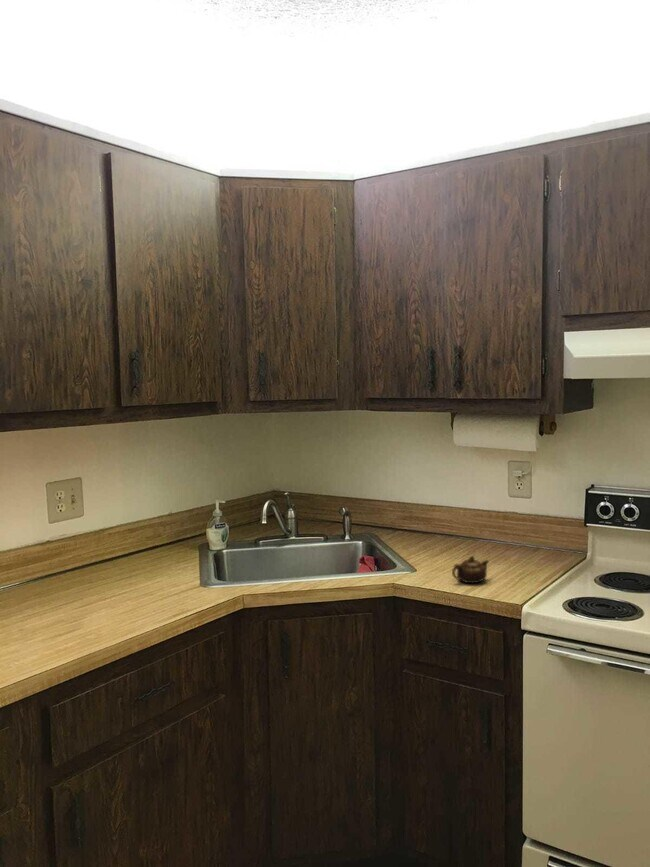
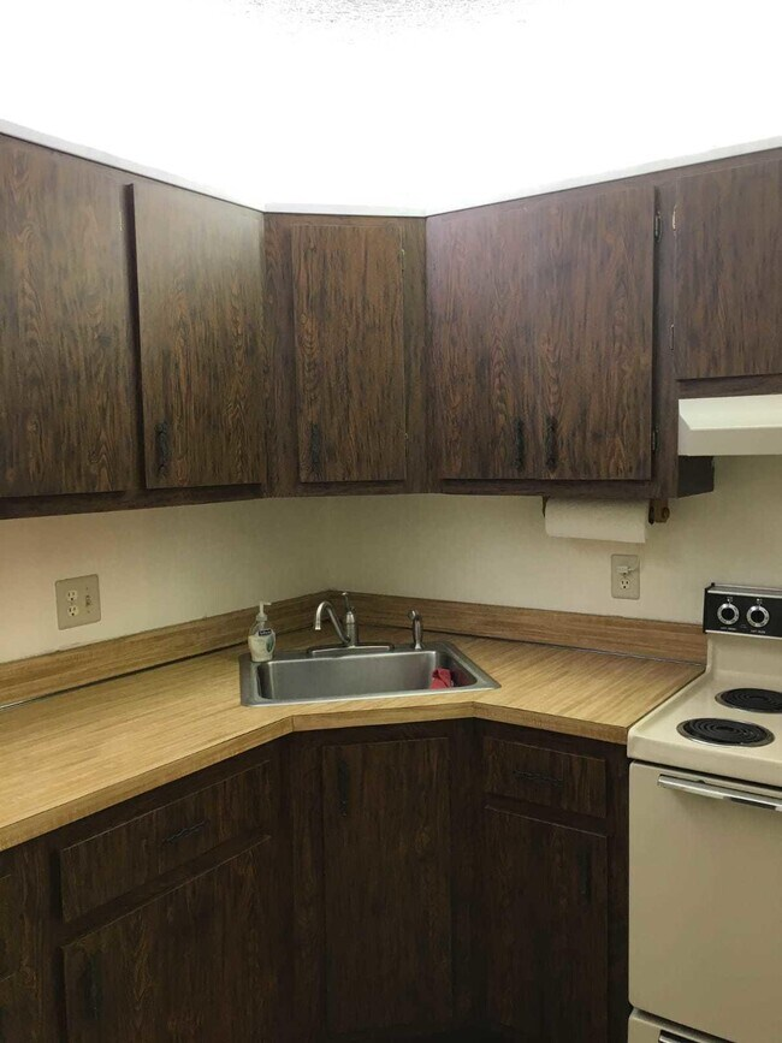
- teapot (470, 568)
